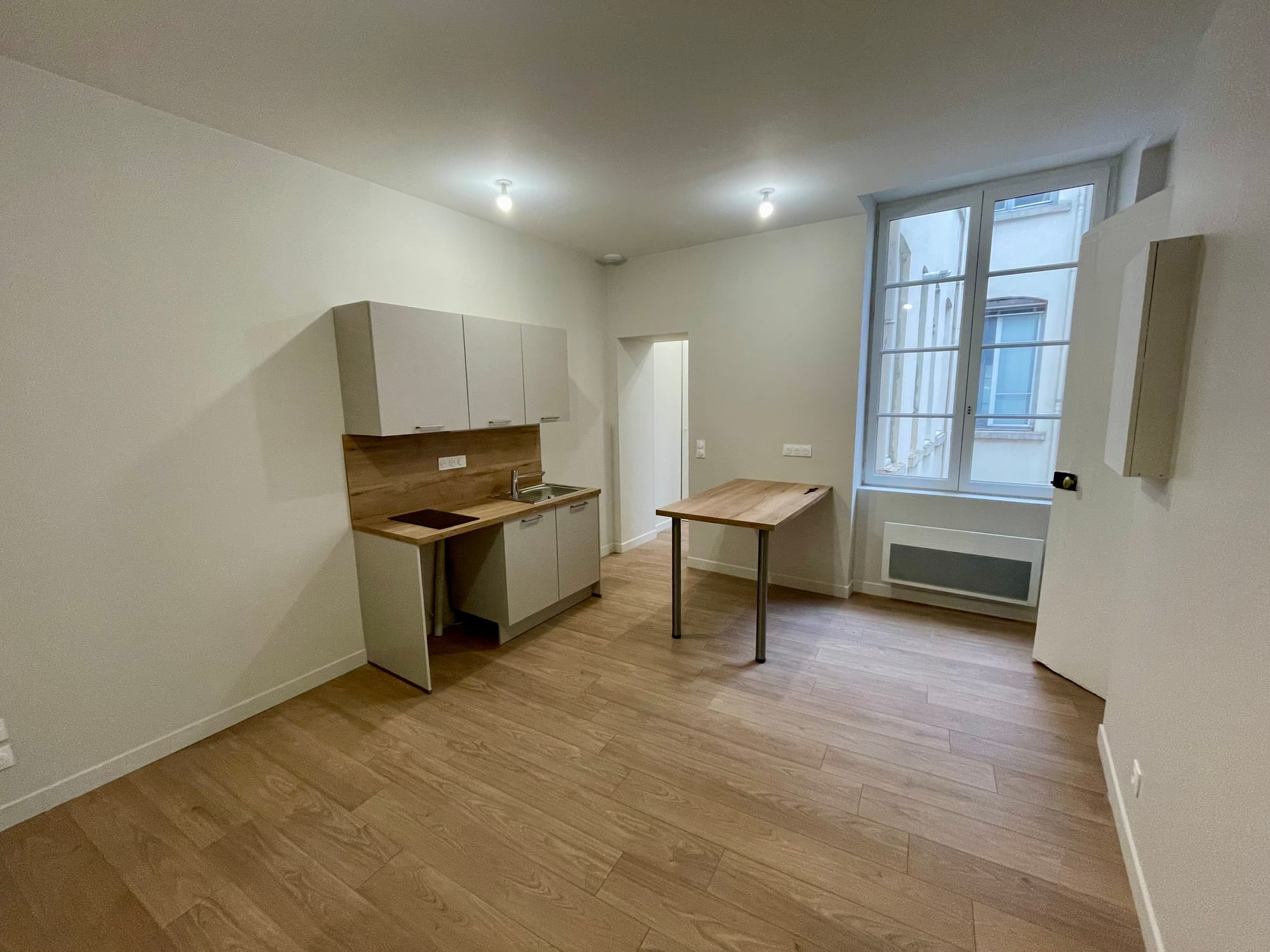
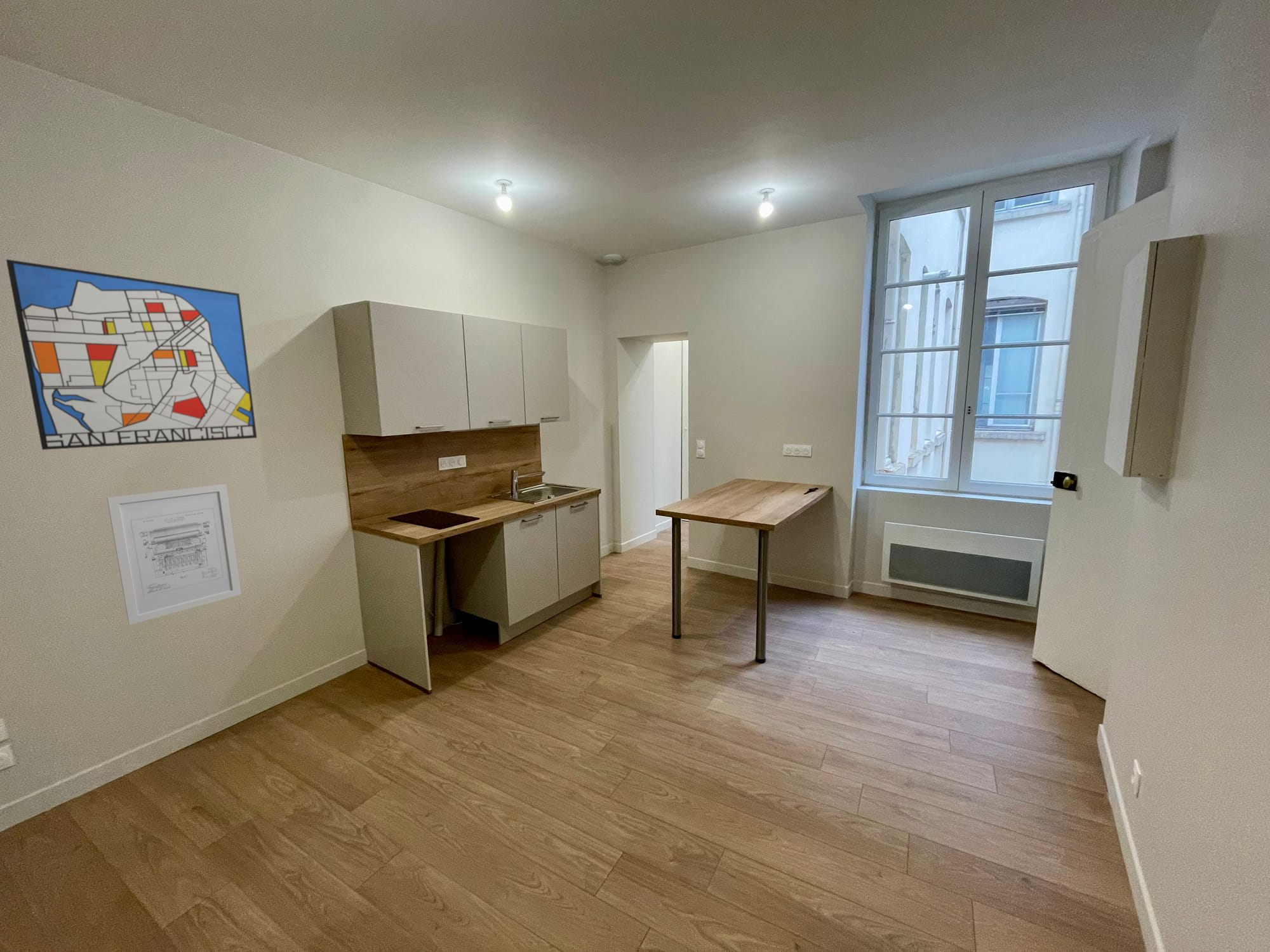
+ wall art (180, 550)
+ wall art (151, 362)
